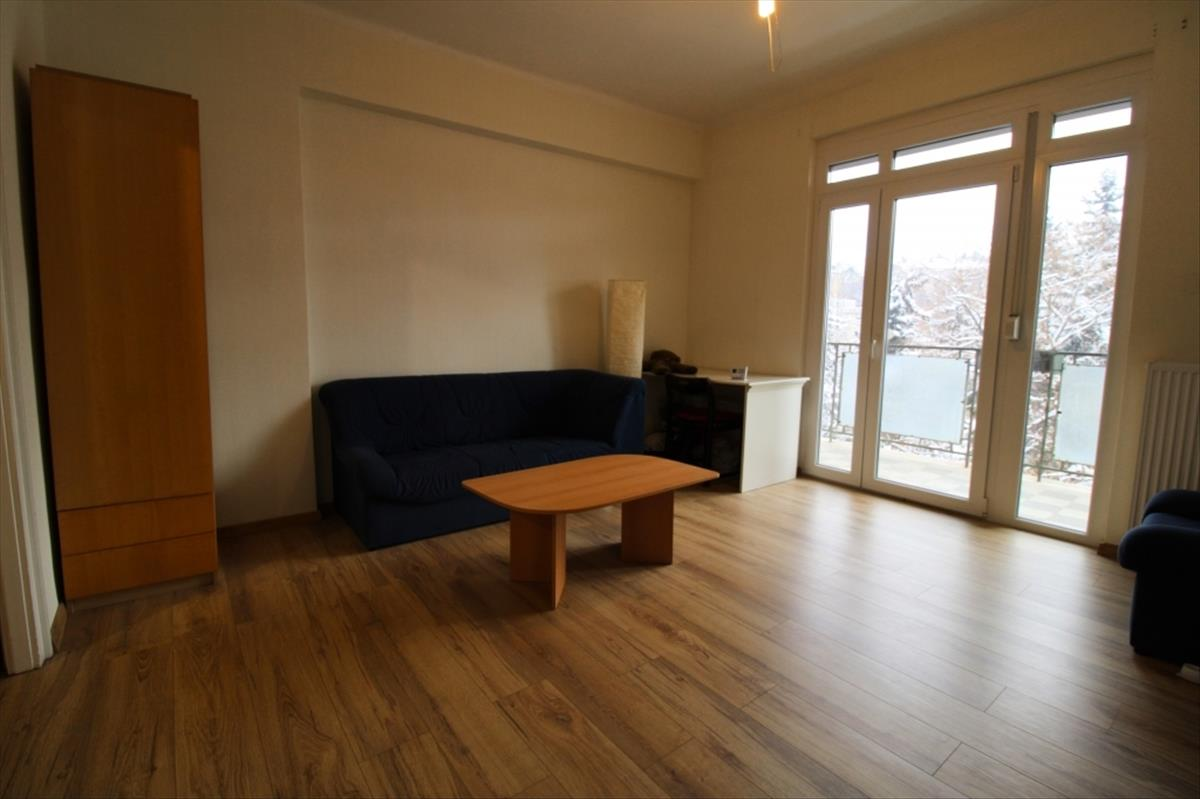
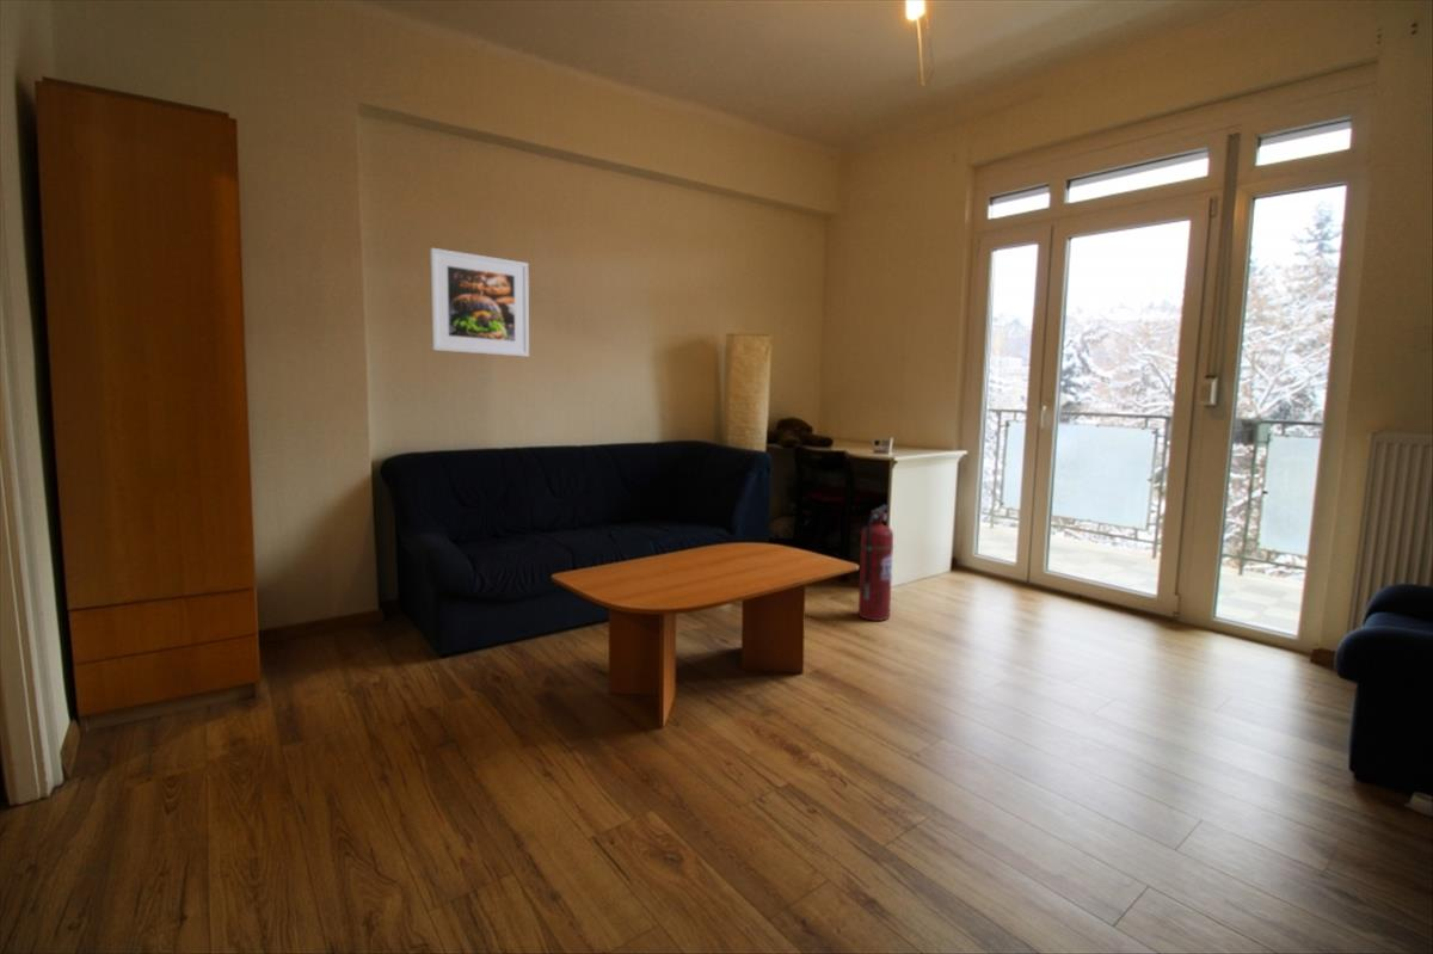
+ fire extinguisher (875, 561)
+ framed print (481, 304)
